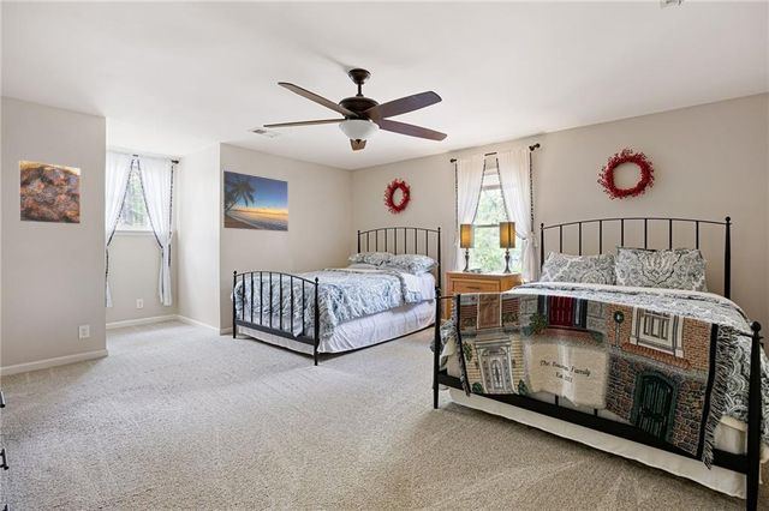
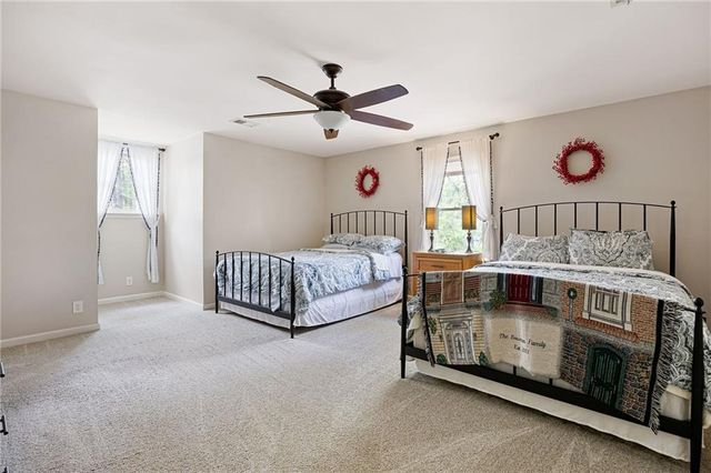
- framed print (50, 193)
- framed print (257, 203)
